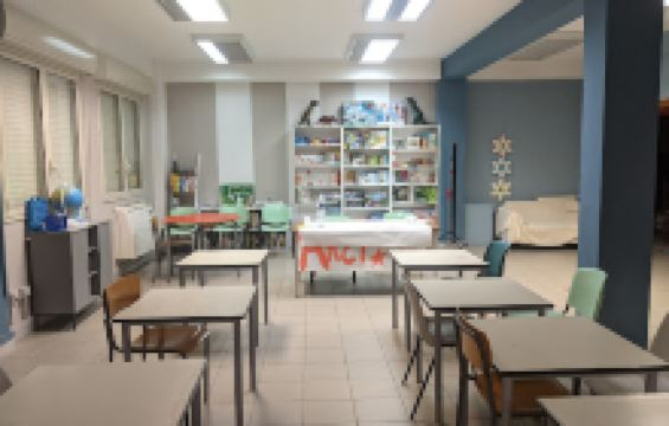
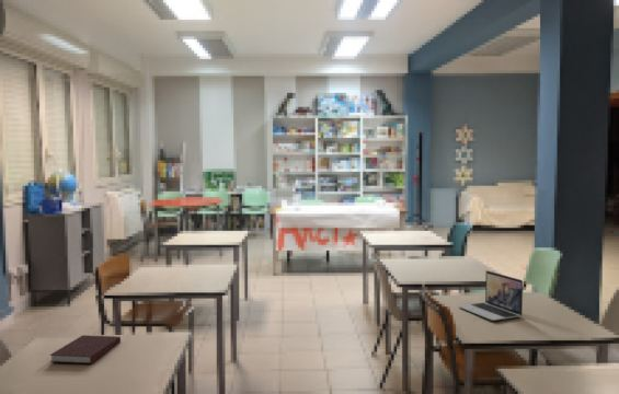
+ laptop (489, 294)
+ notebook (87, 348)
